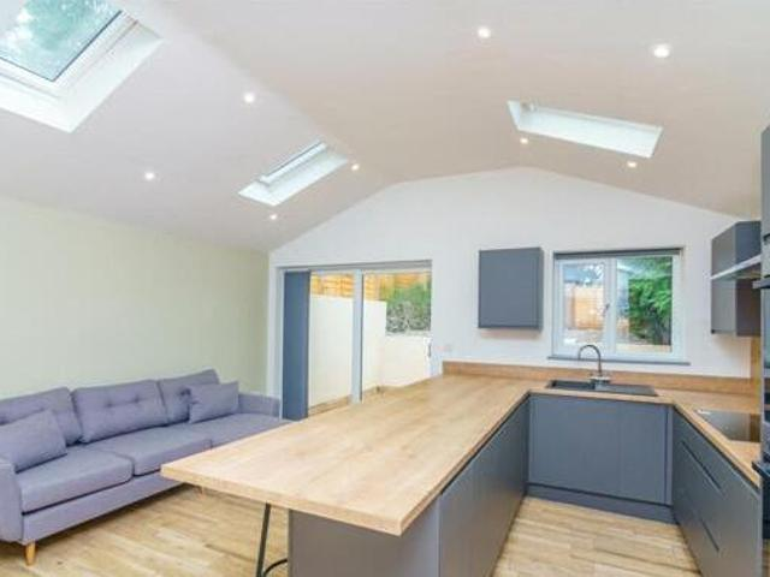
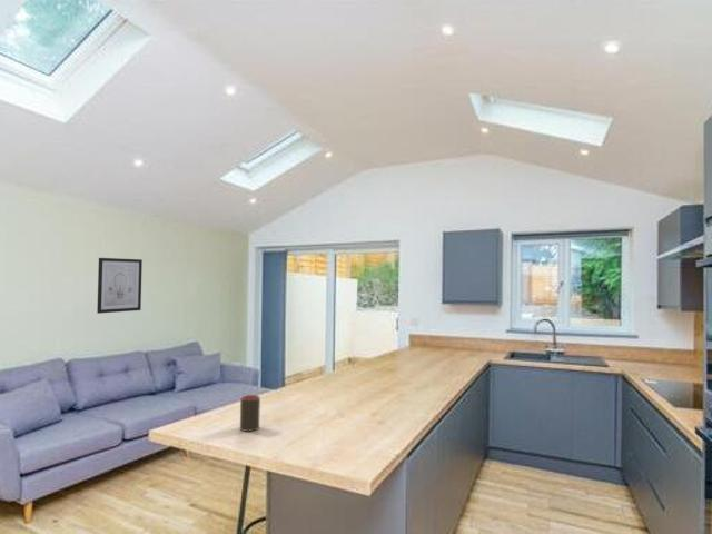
+ cup (249, 413)
+ wall art (120, 285)
